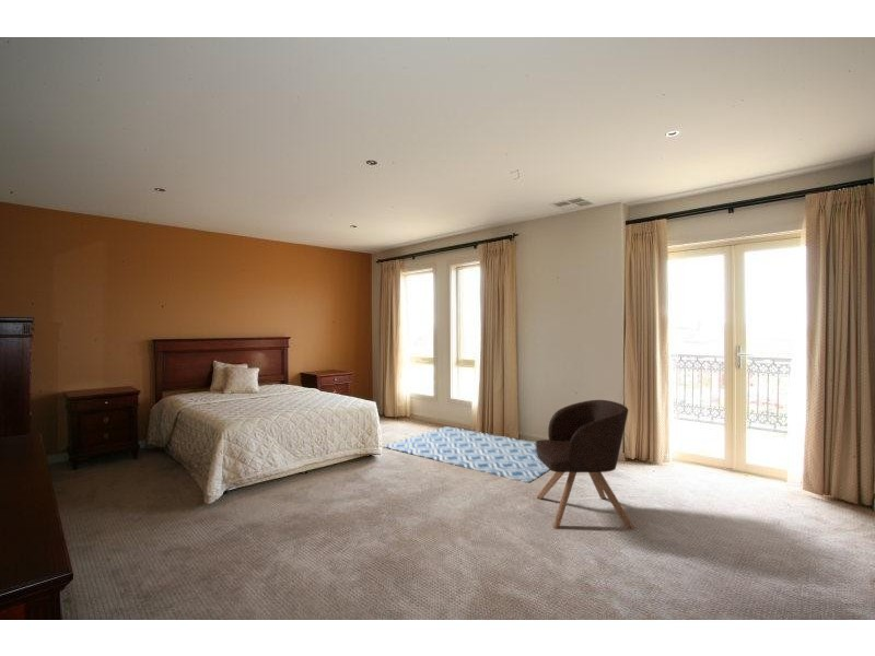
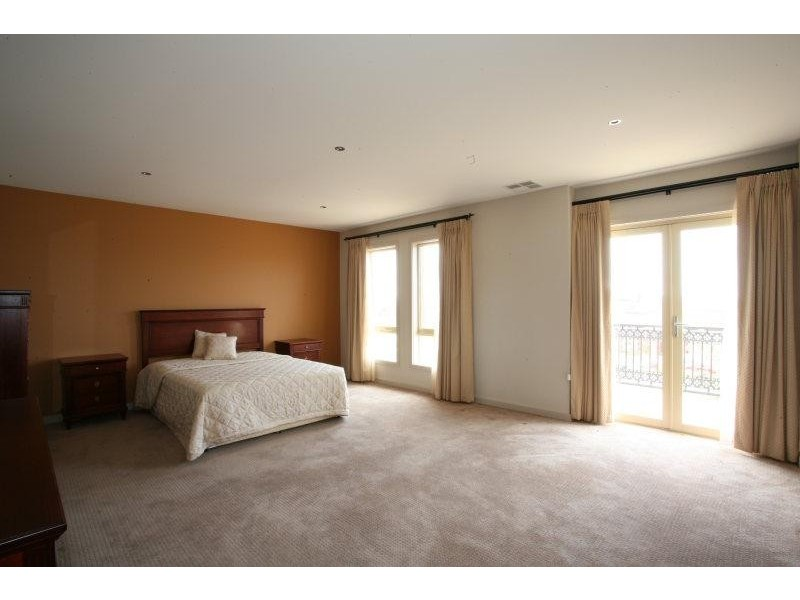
- armchair (581, 457)
- rug (478, 448)
